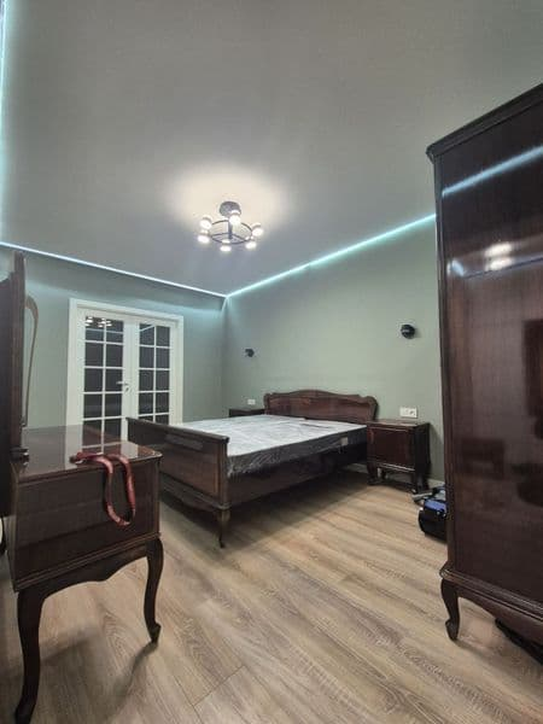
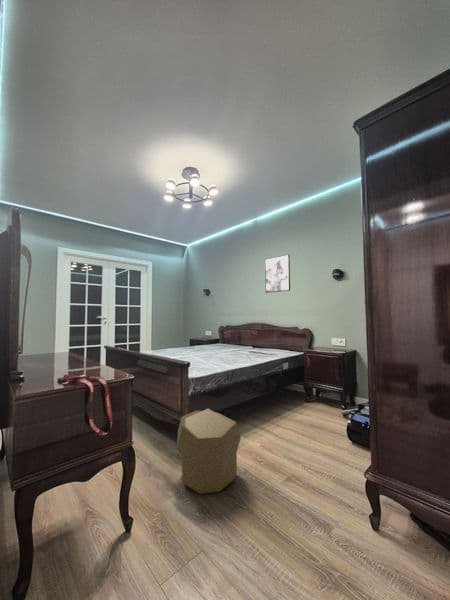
+ pouf (208, 442)
+ wall art (277, 274)
